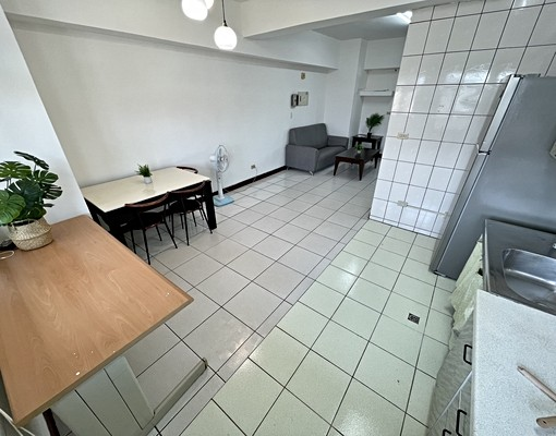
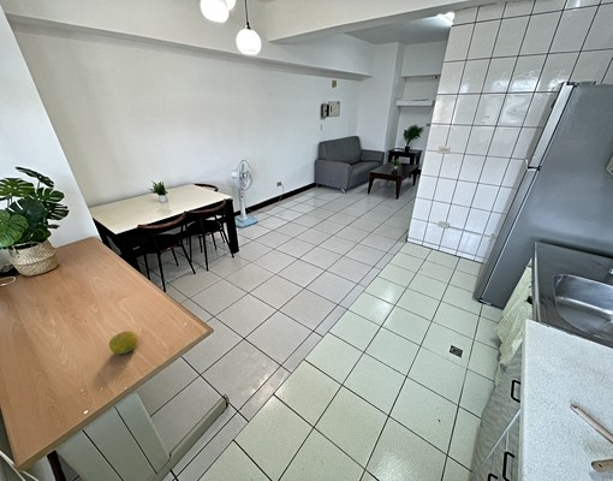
+ fruit (123, 342)
